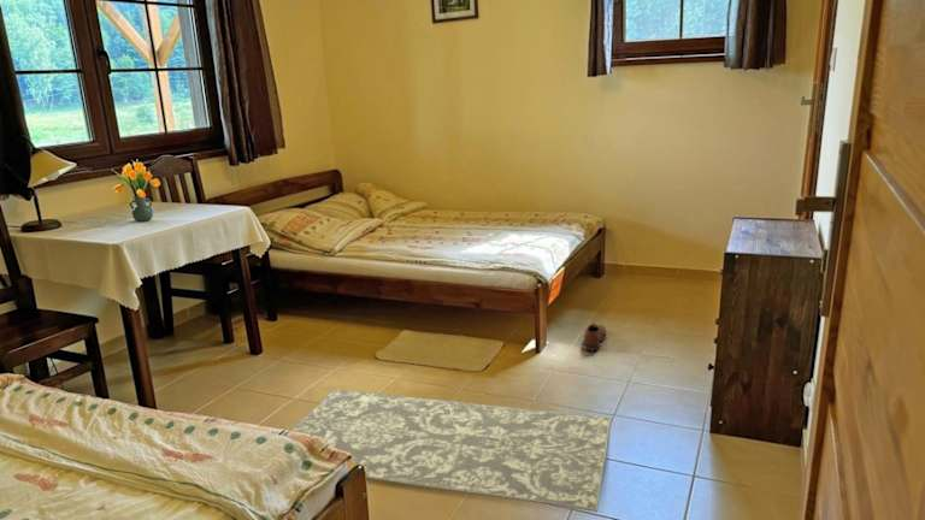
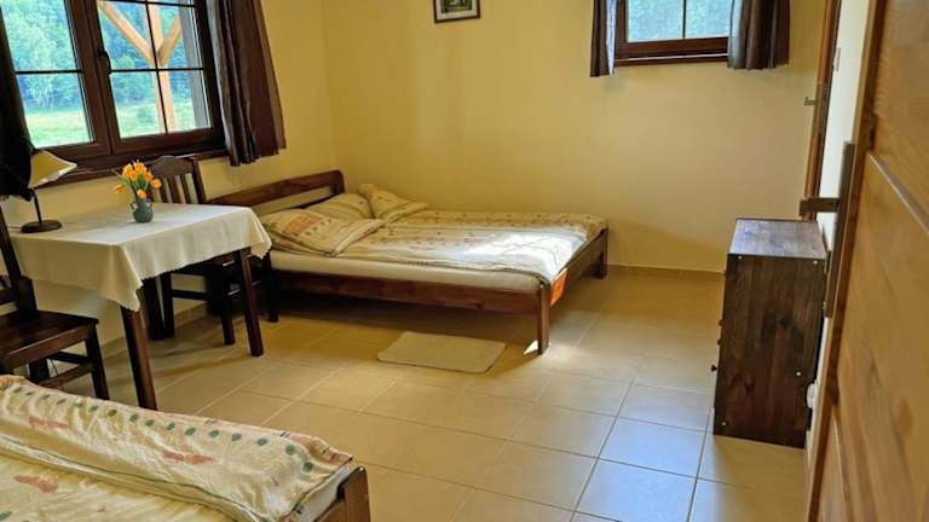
- rug (441, 438)
- shoe (594, 331)
